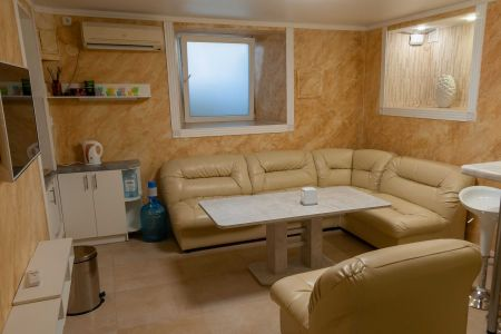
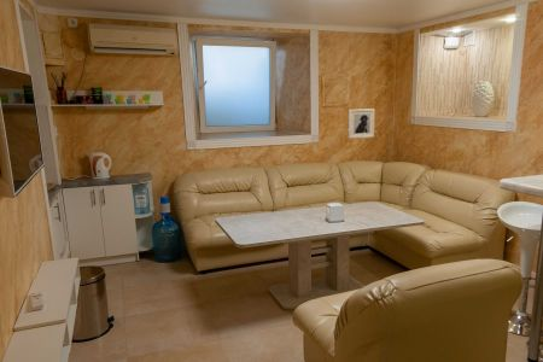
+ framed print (361, 123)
